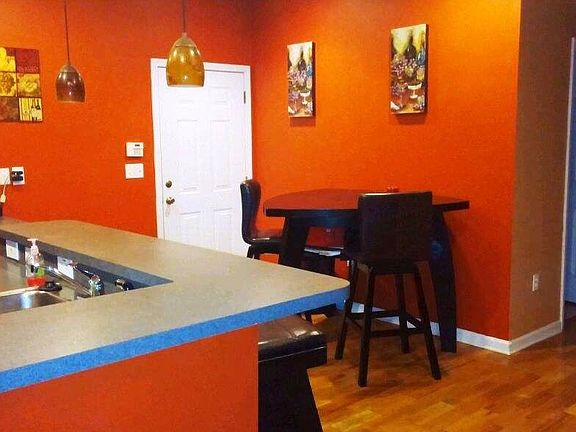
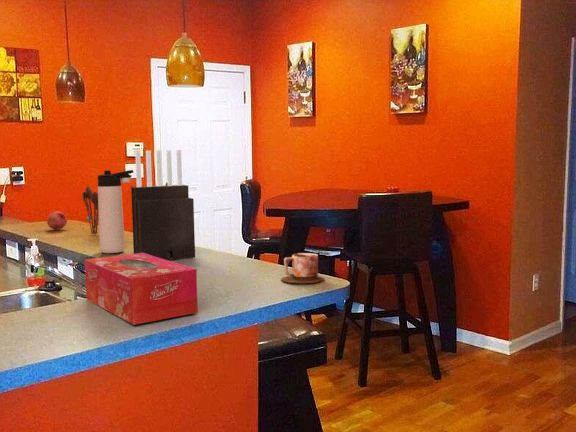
+ mug (302, 267)
+ tissue box (138, 284)
+ utensil holder (94, 210)
+ thermos bottle (116, 211)
+ knife block (163, 204)
+ fruit (57, 220)
